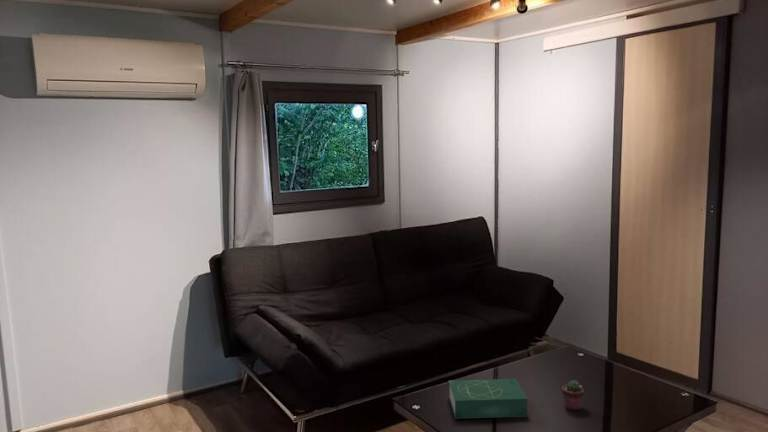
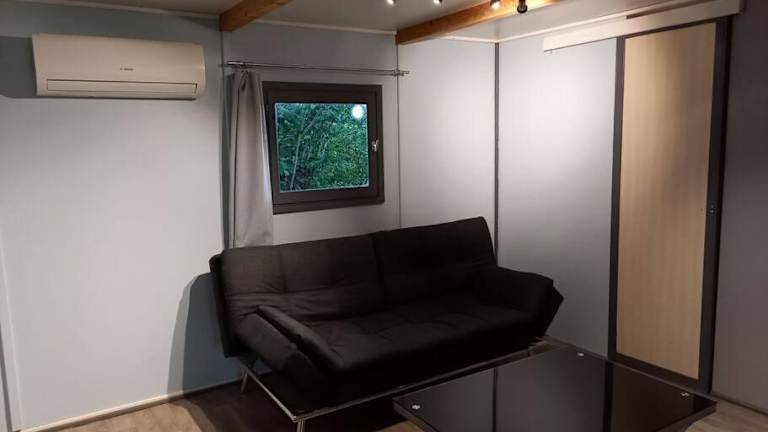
- book (486, 397)
- potted succulent (572, 394)
